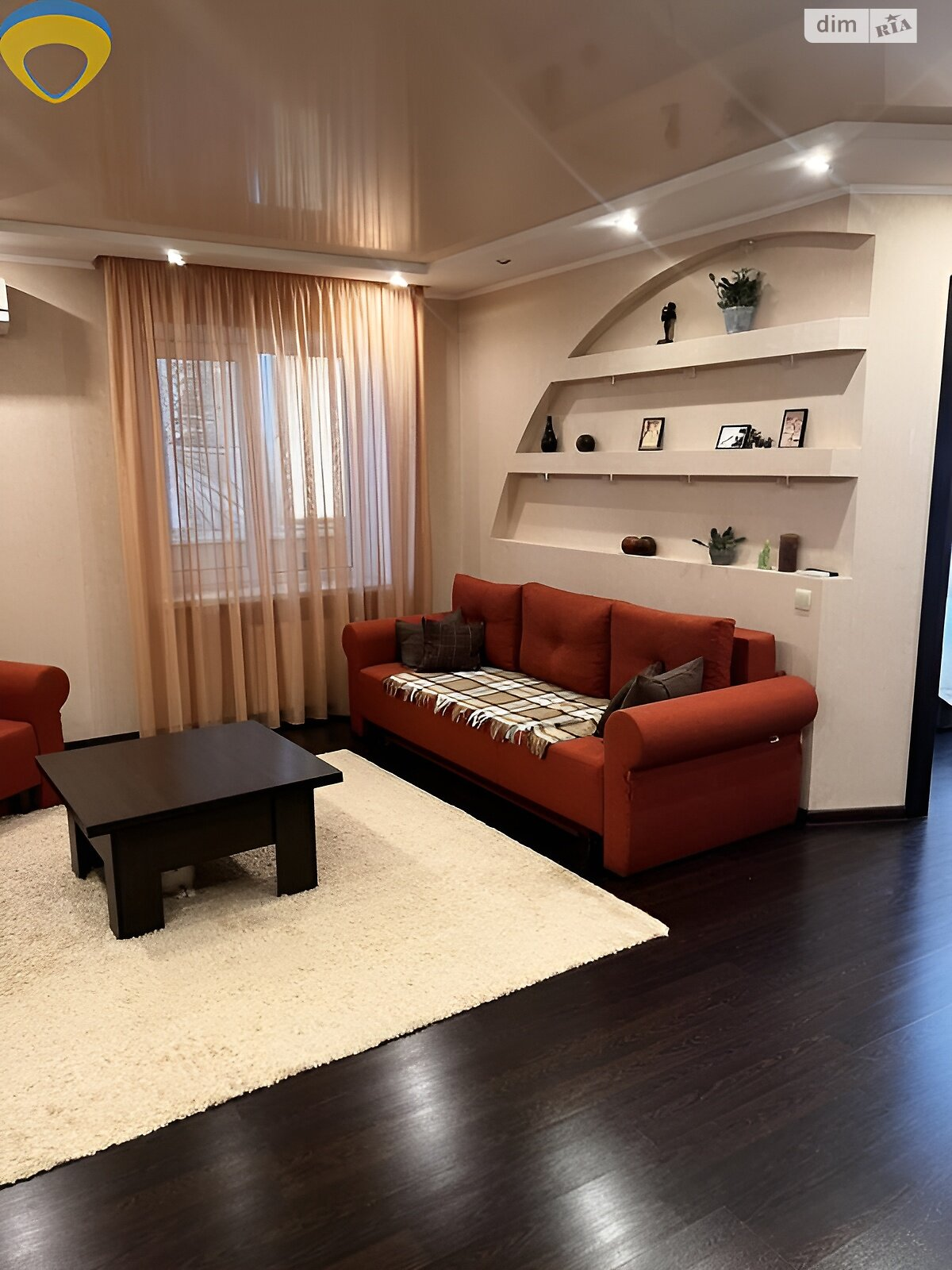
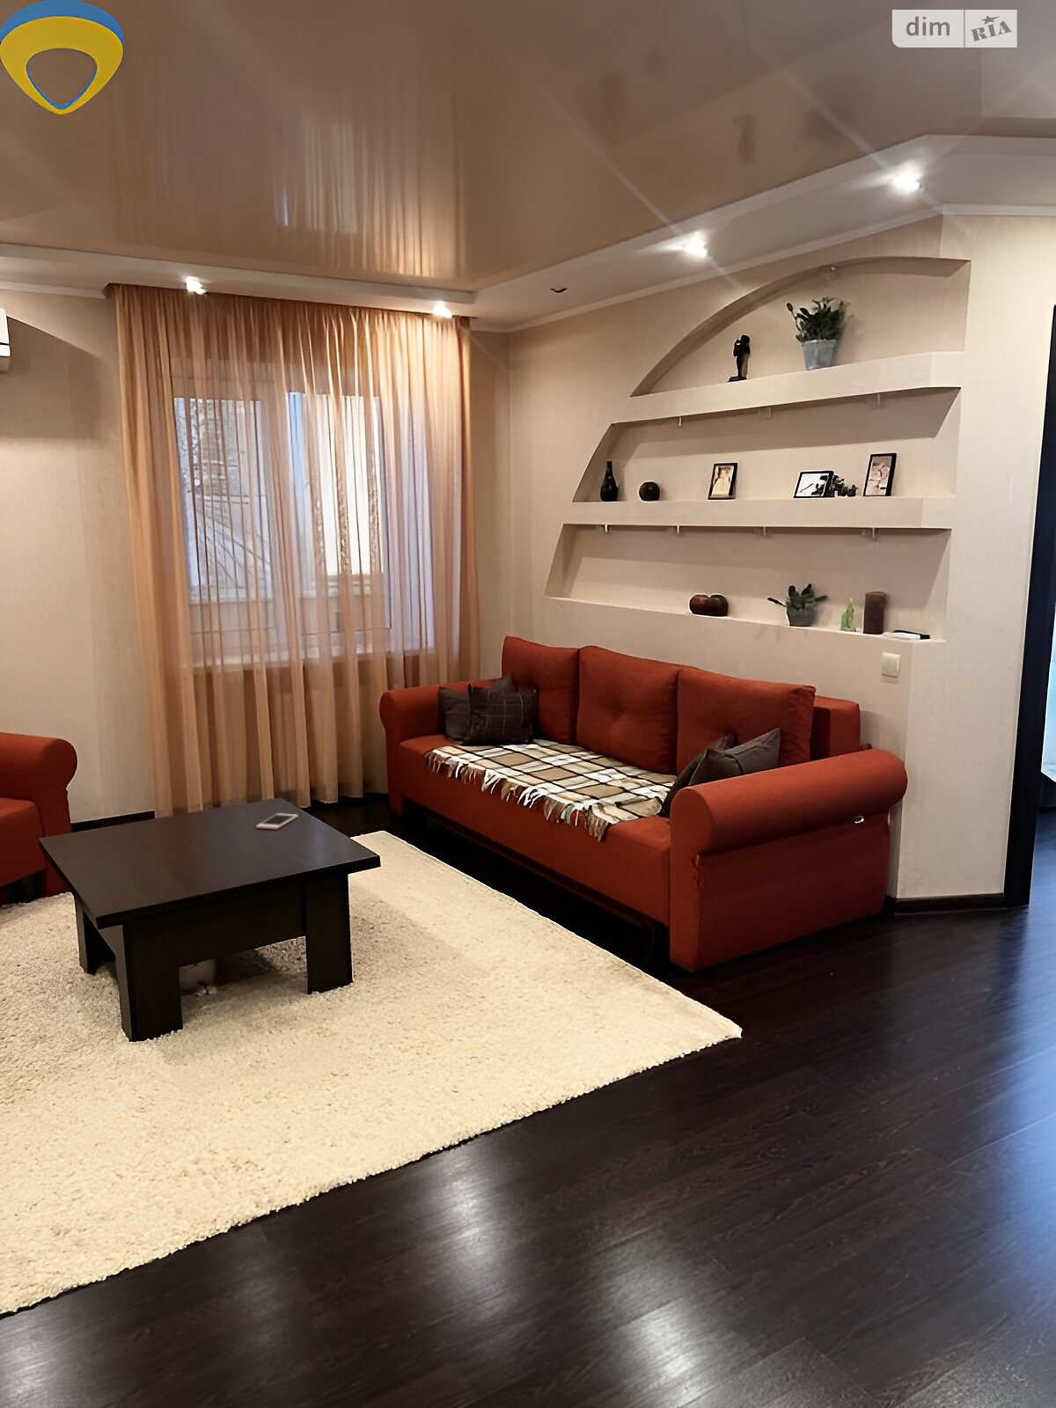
+ cell phone (277, 822)
